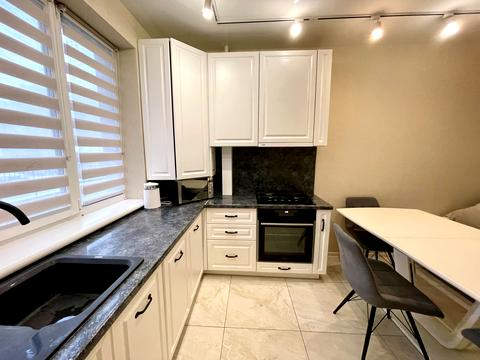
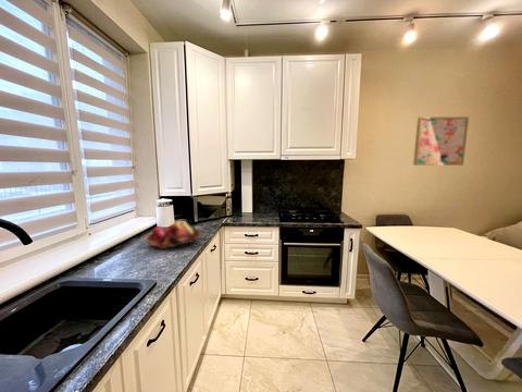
+ fruit basket (175, 233)
+ wall art (440, 142)
